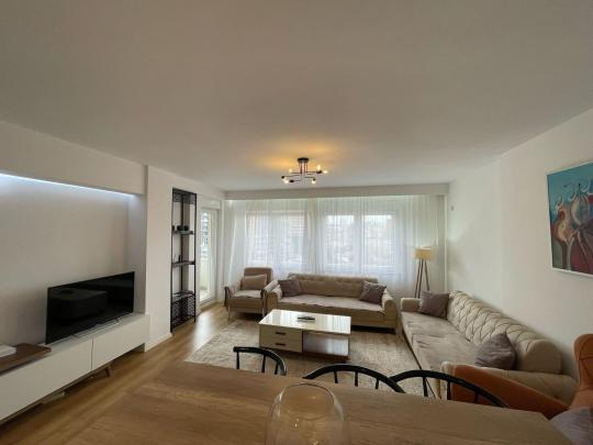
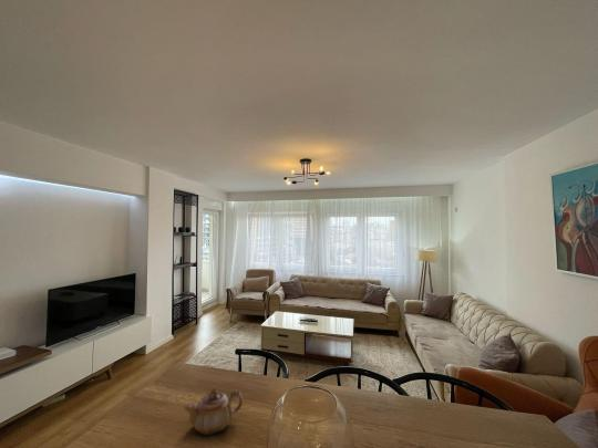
+ teapot (214, 407)
